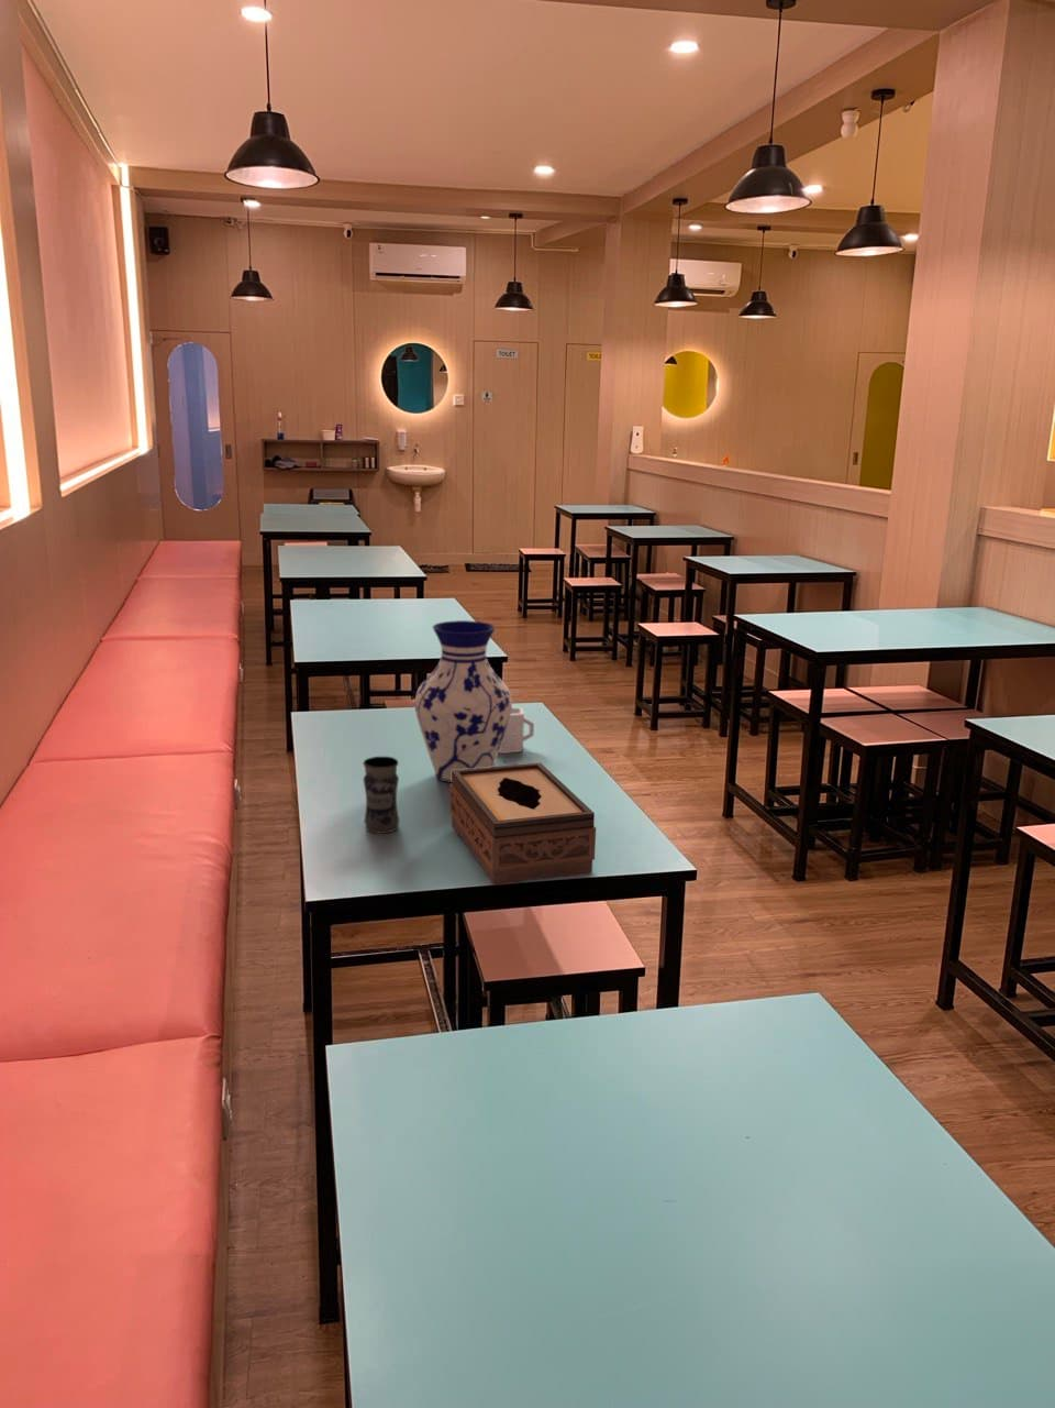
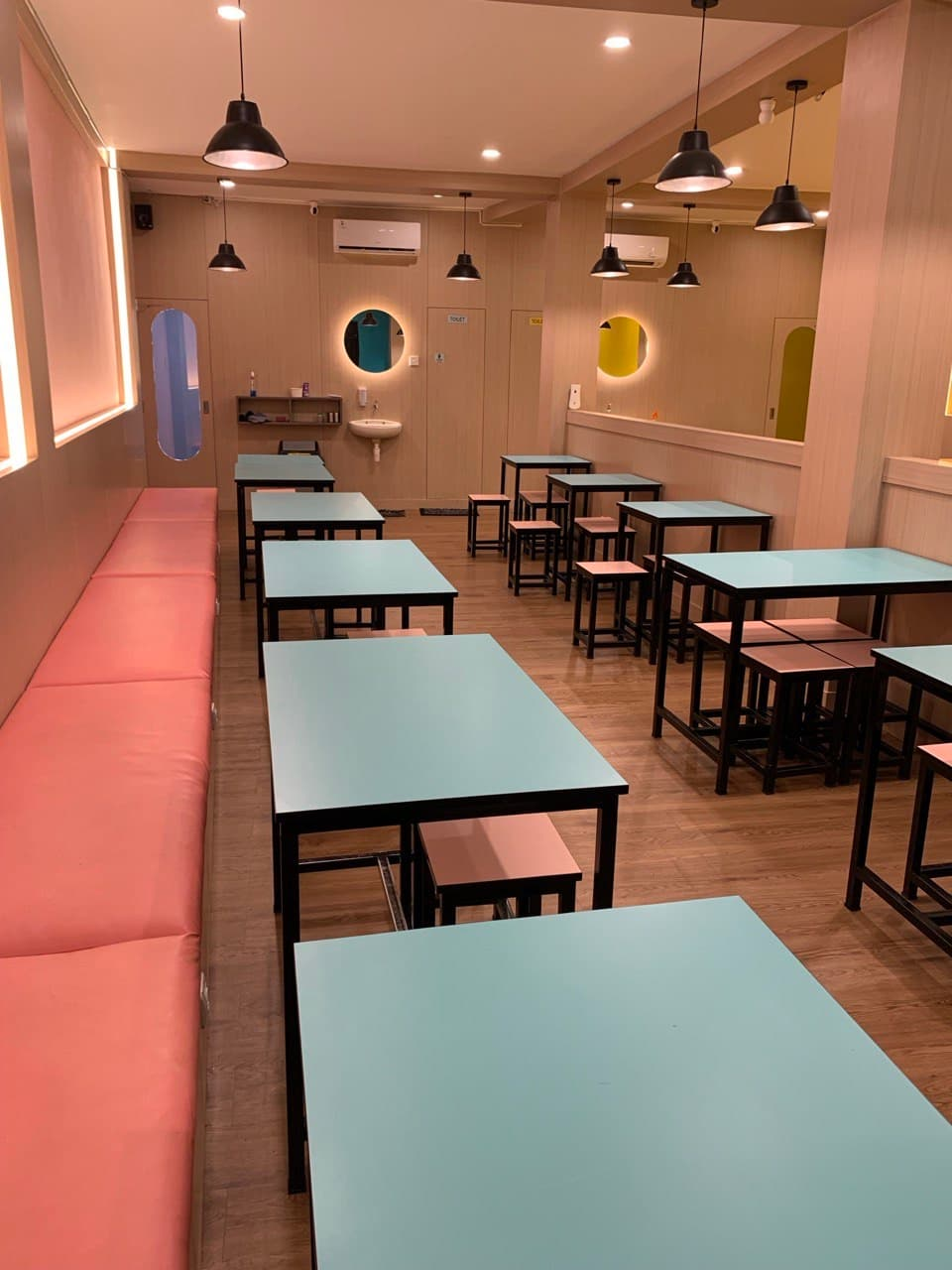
- cup (510, 729)
- tissue box (519, 819)
- jar (380, 794)
- vase (462, 702)
